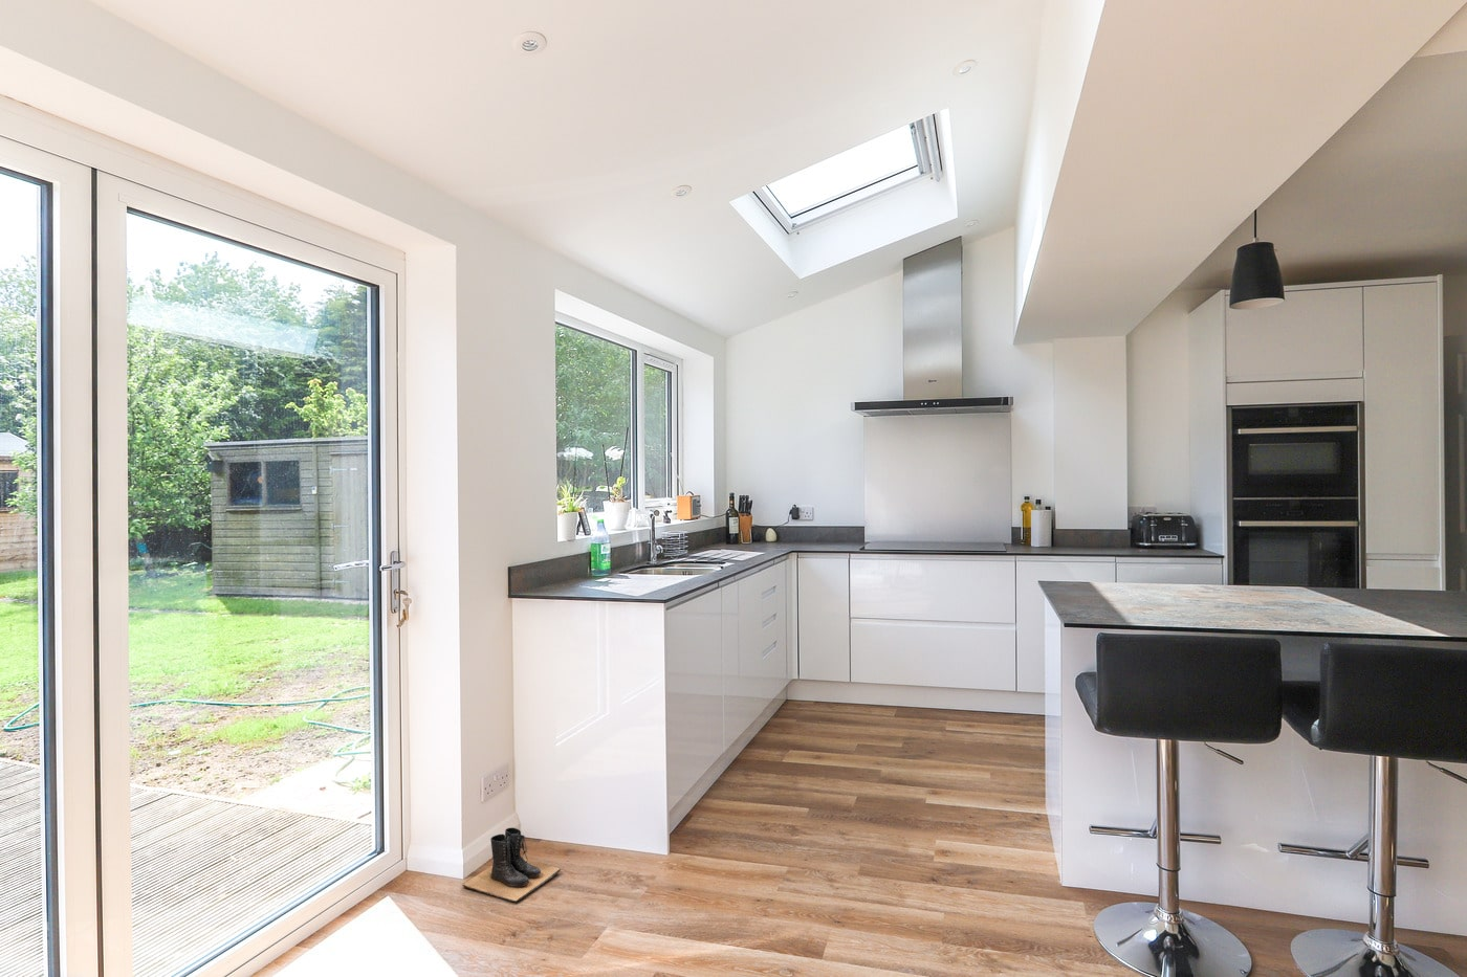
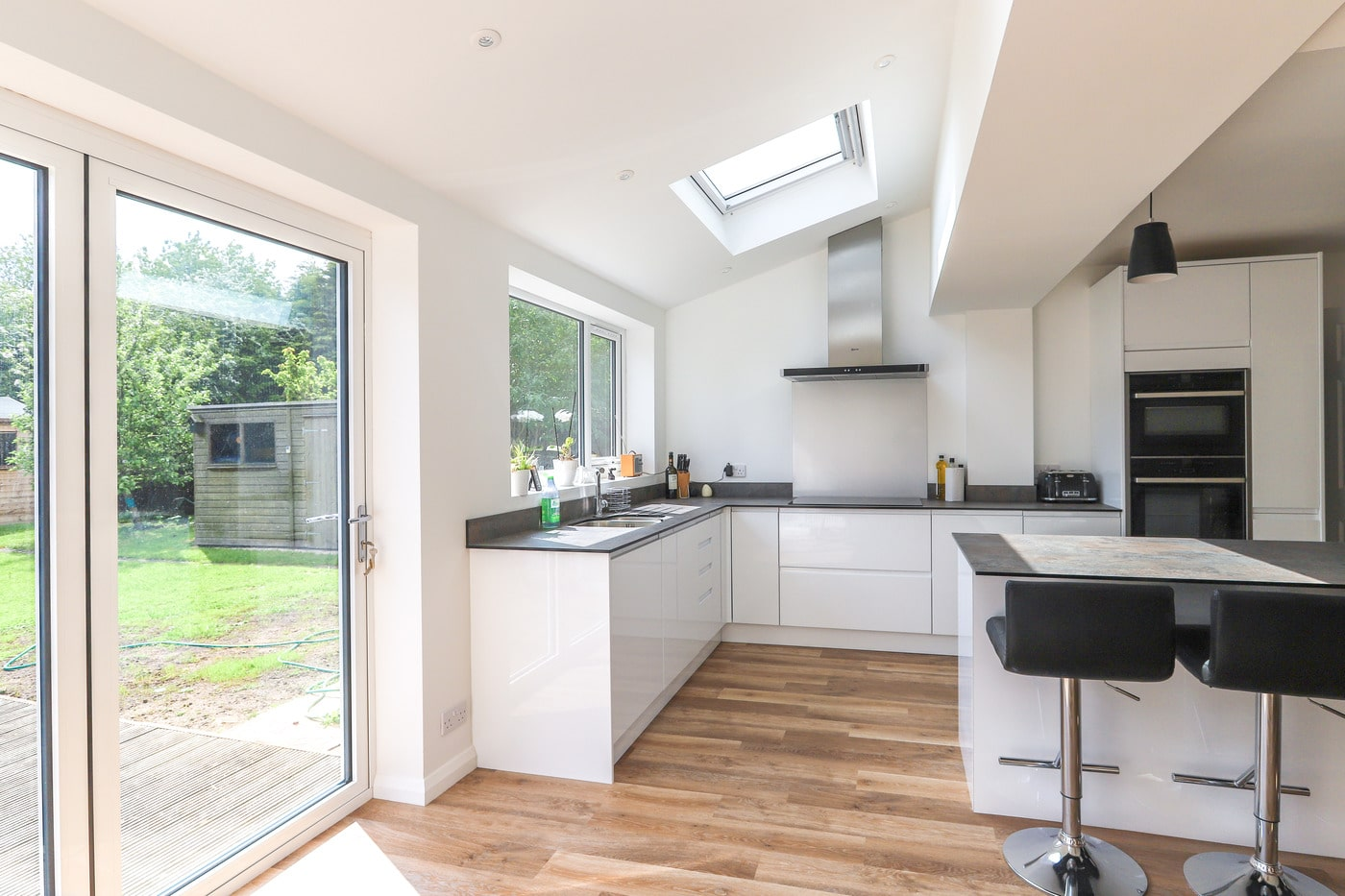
- boots (512, 858)
